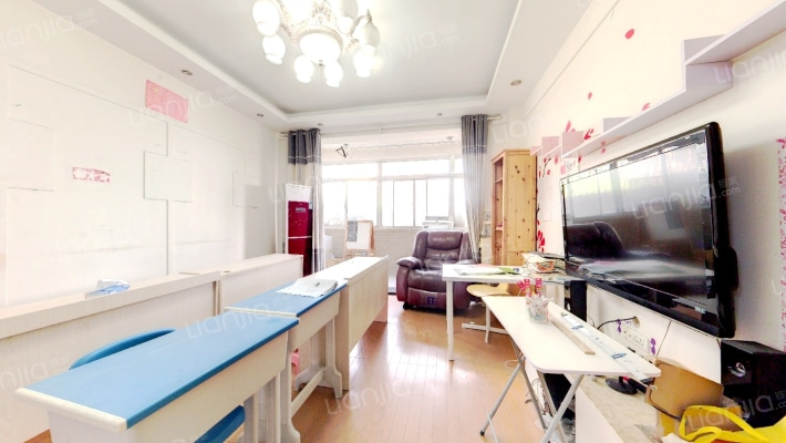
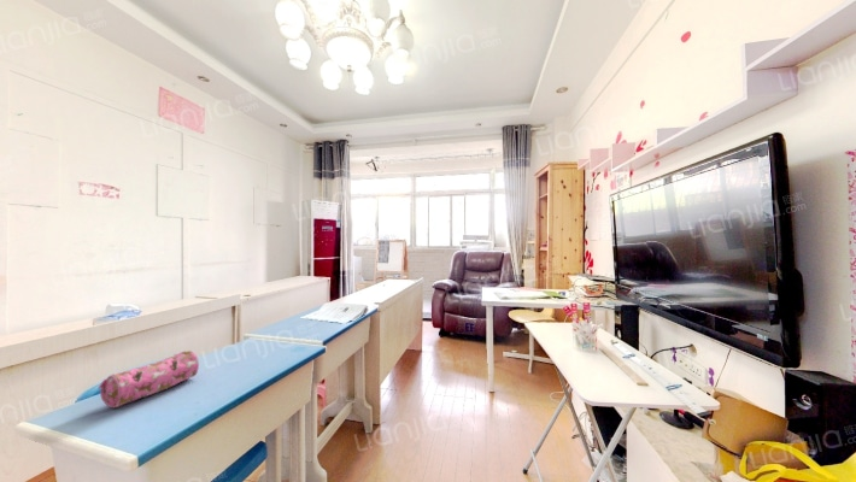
+ pencil case (153, 376)
